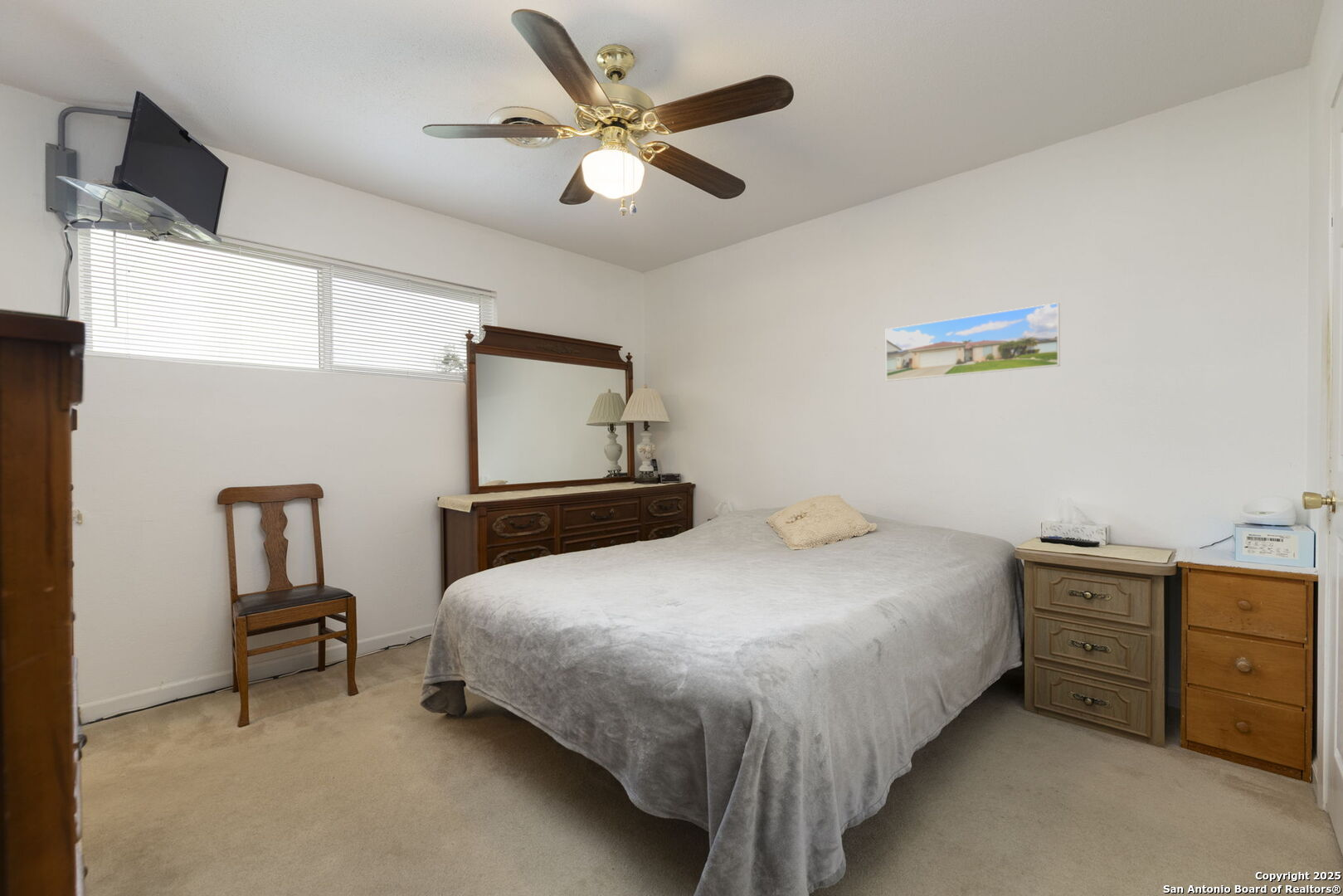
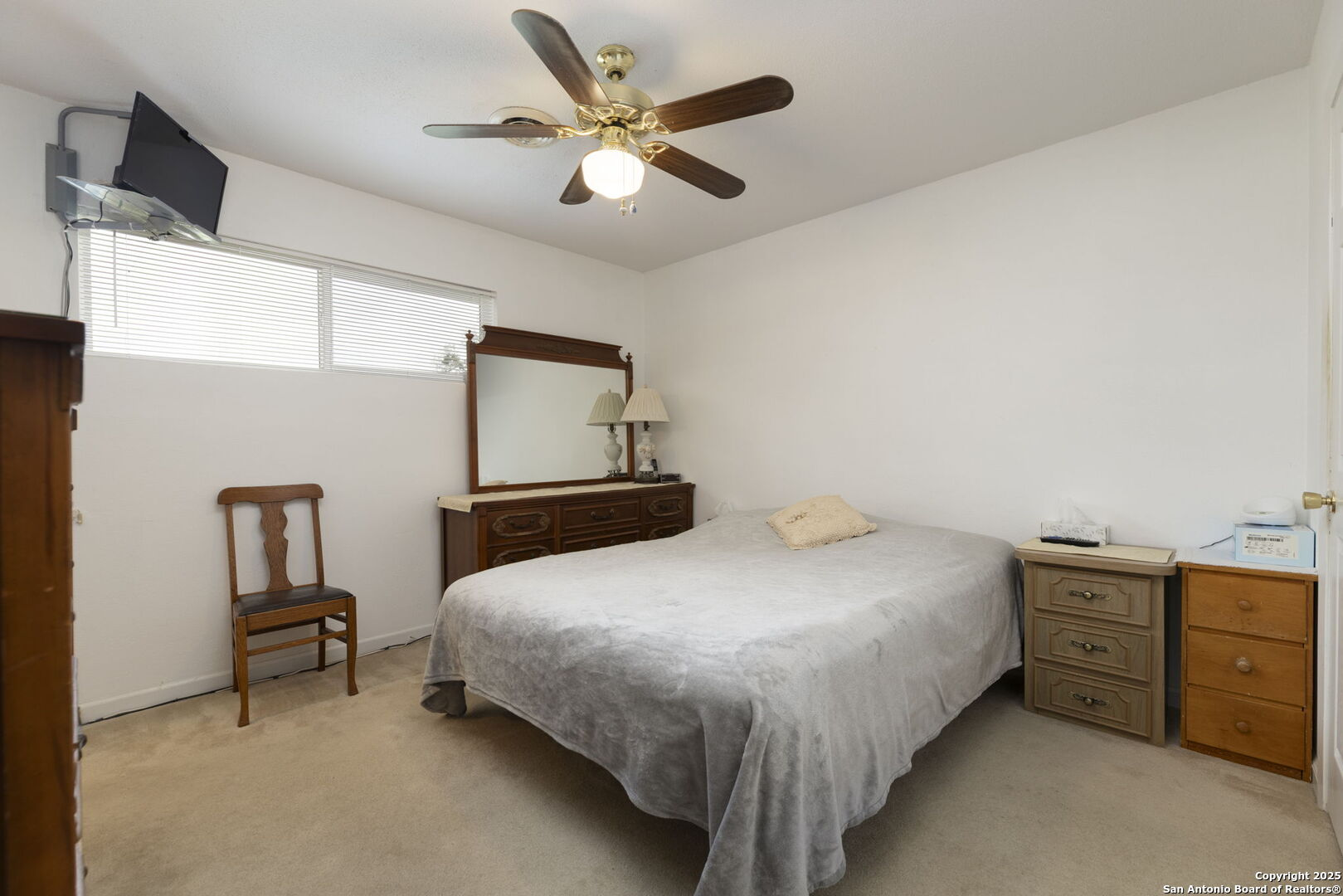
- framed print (965, 345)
